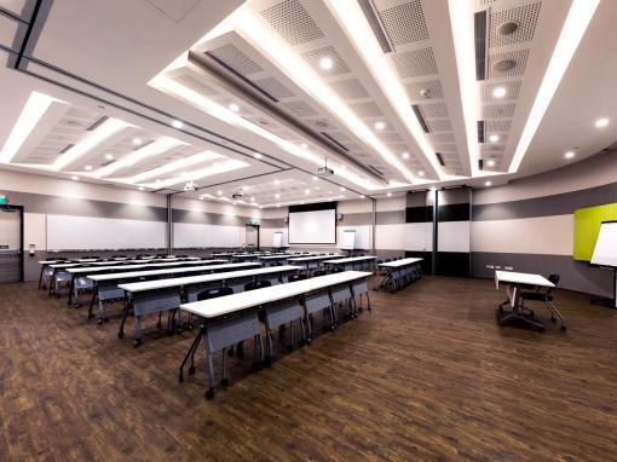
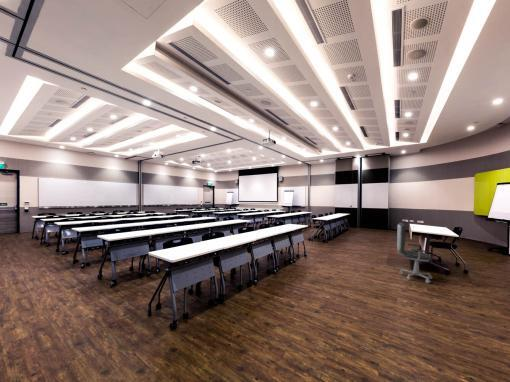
+ office chair (415, 250)
